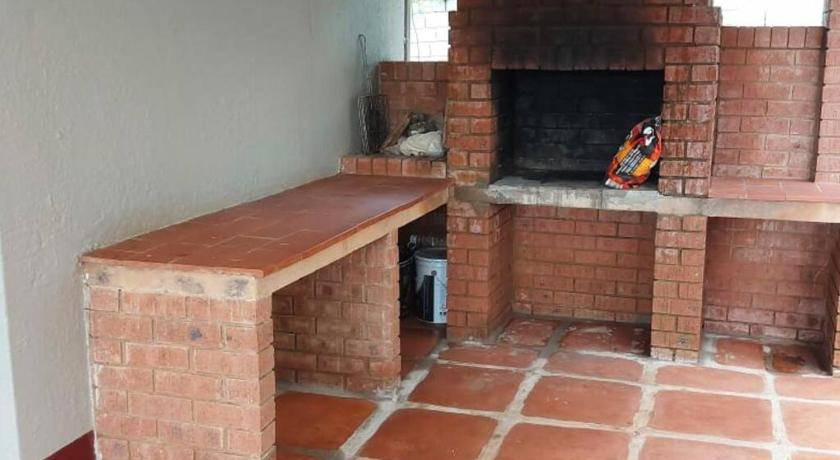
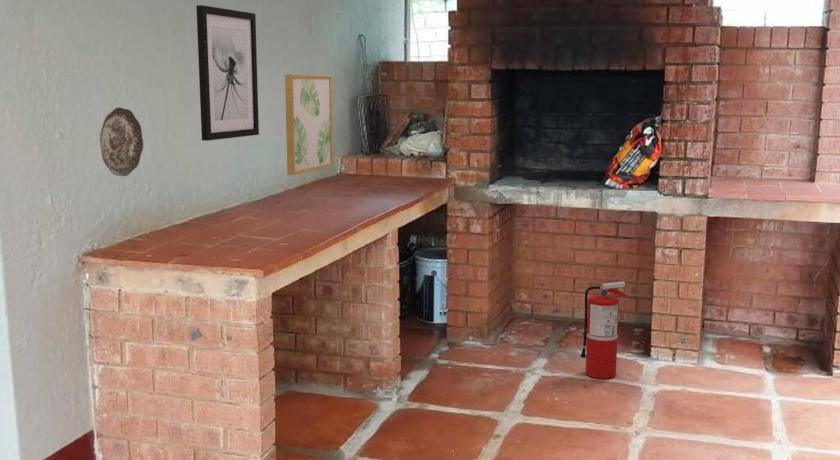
+ wall art (229, 74)
+ wall art (310, 123)
+ fire extinguisher (603, 327)
+ decorative plate (119, 142)
